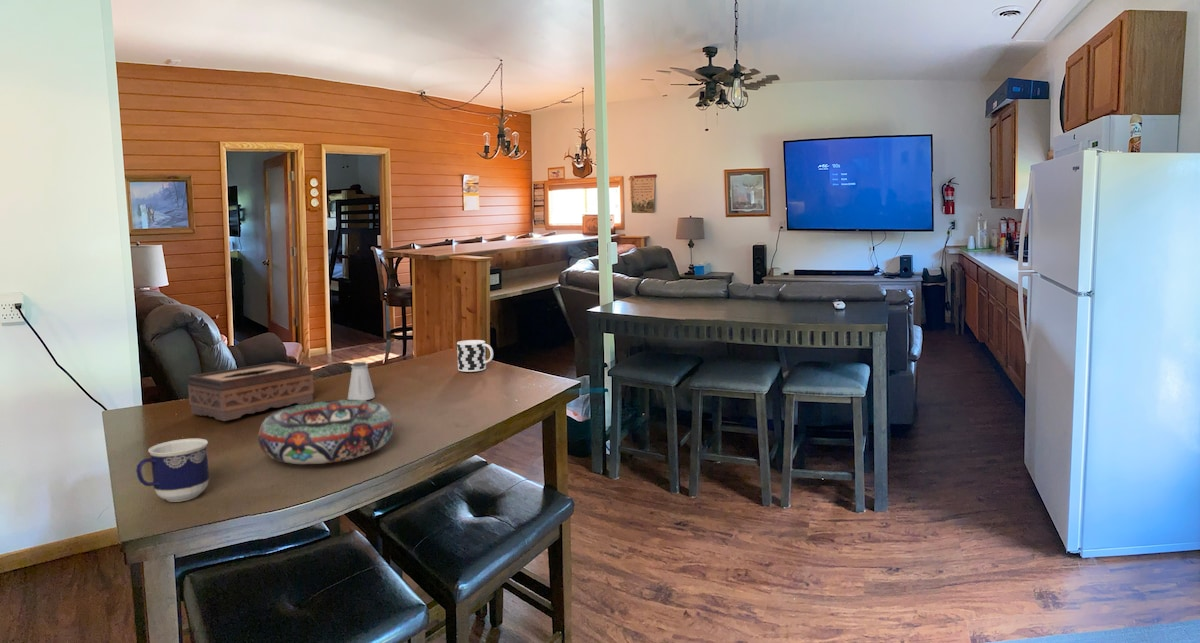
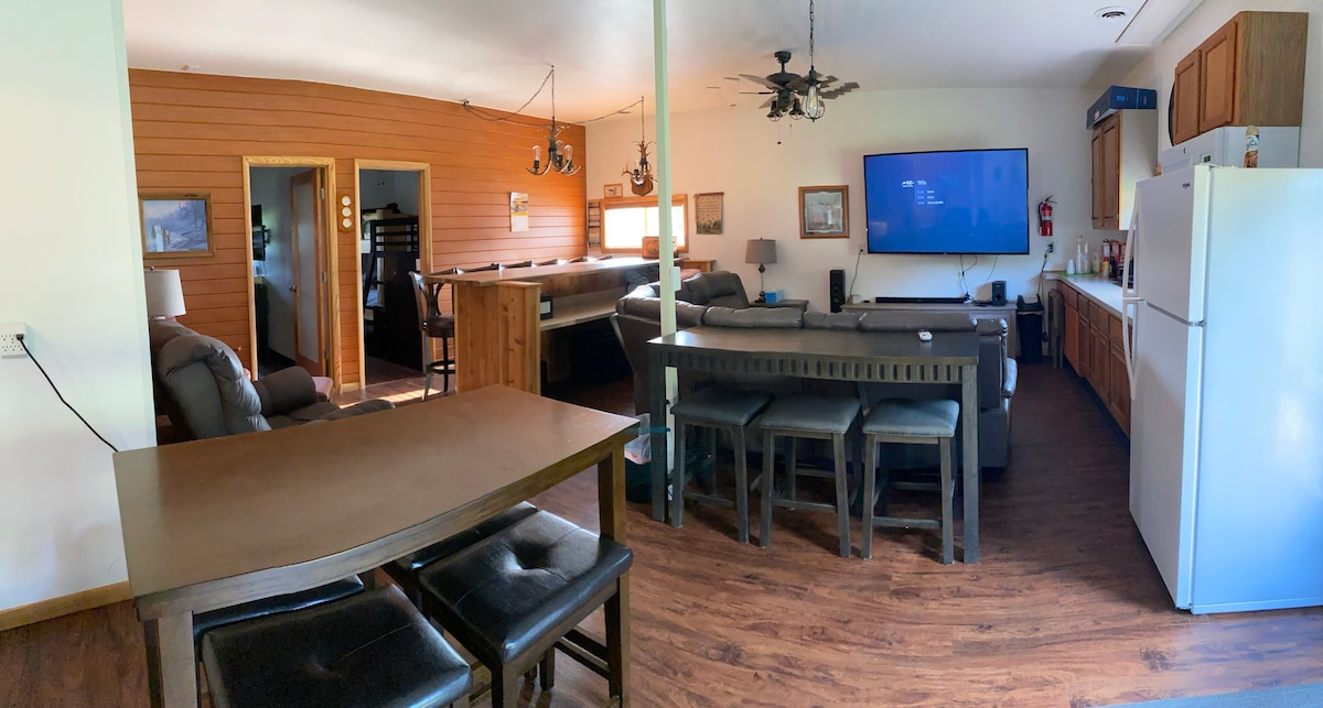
- saltshaker (360, 380)
- cup (173, 473)
- tissue box (253, 389)
- decorative bowl (328, 430)
- cup (475, 355)
